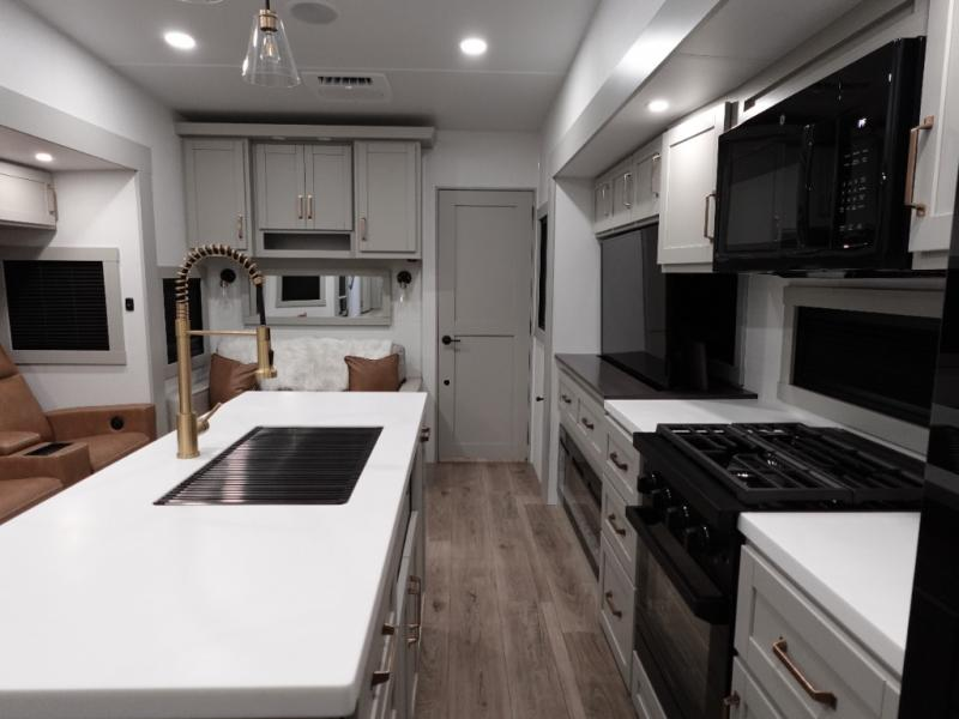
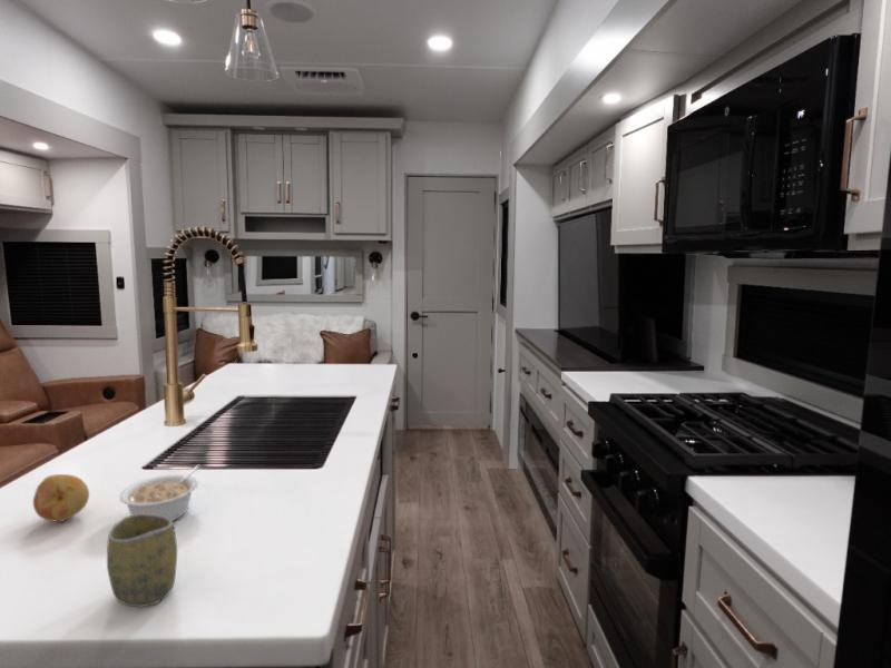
+ fruit (61, 495)
+ cup (143, 559)
+ legume (160, 497)
